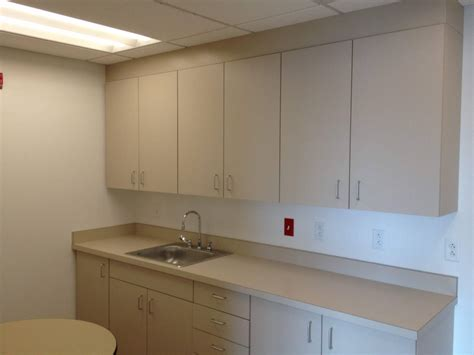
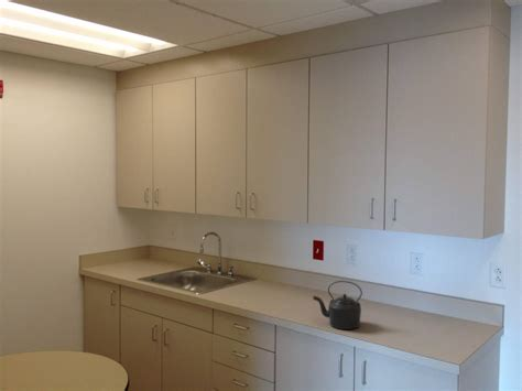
+ kettle (336, 302)
